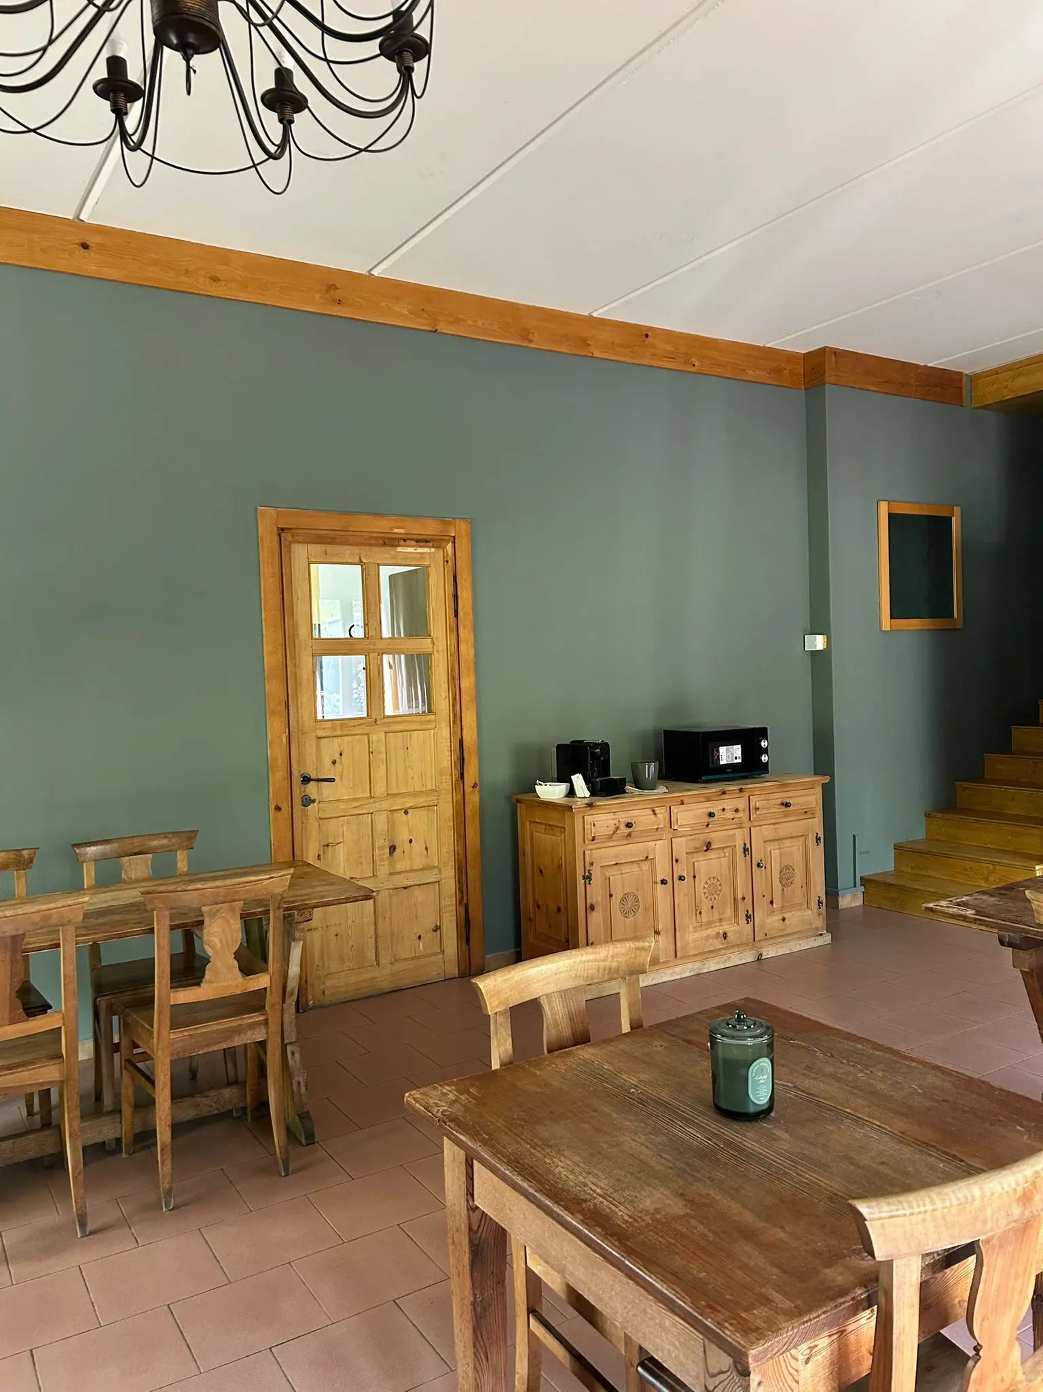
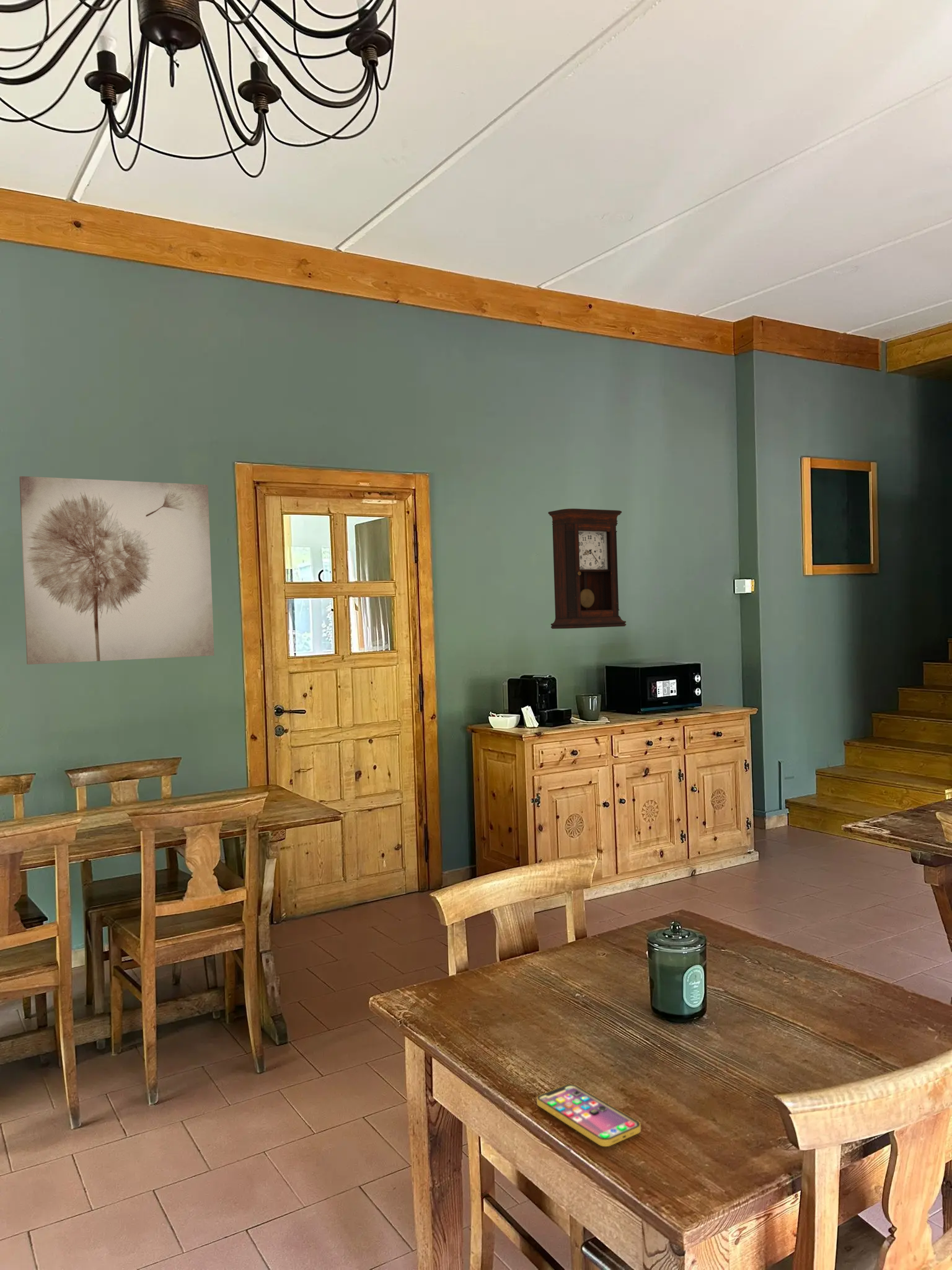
+ pendulum clock (589, 569)
+ smartphone (587, 1113)
+ wall art (121, 571)
